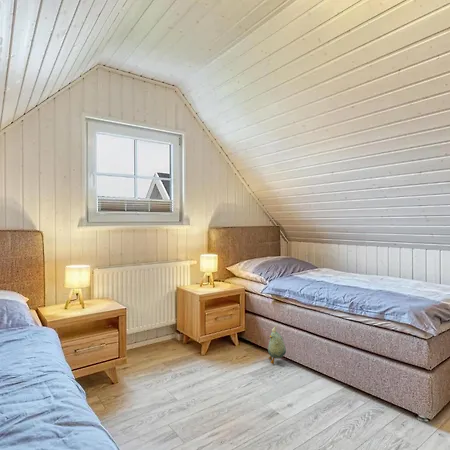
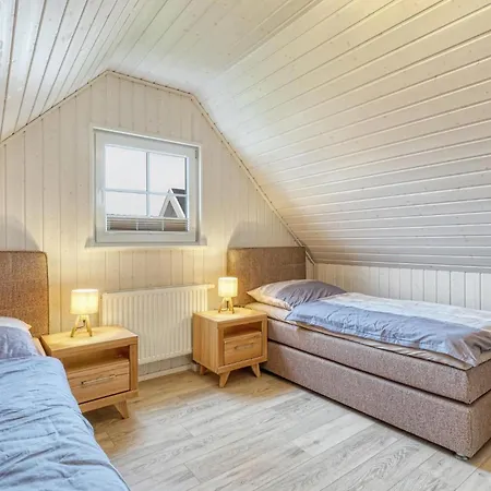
- plush toy (275, 343)
